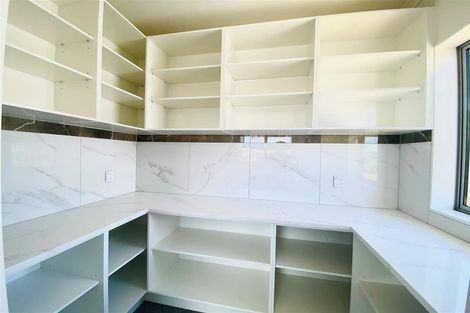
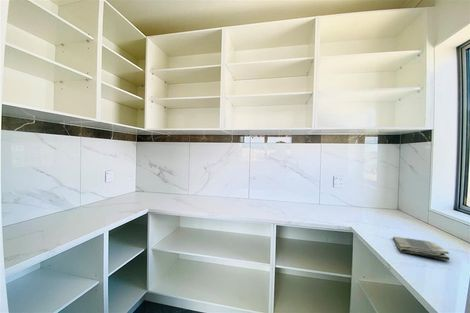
+ dish towel (418, 246)
